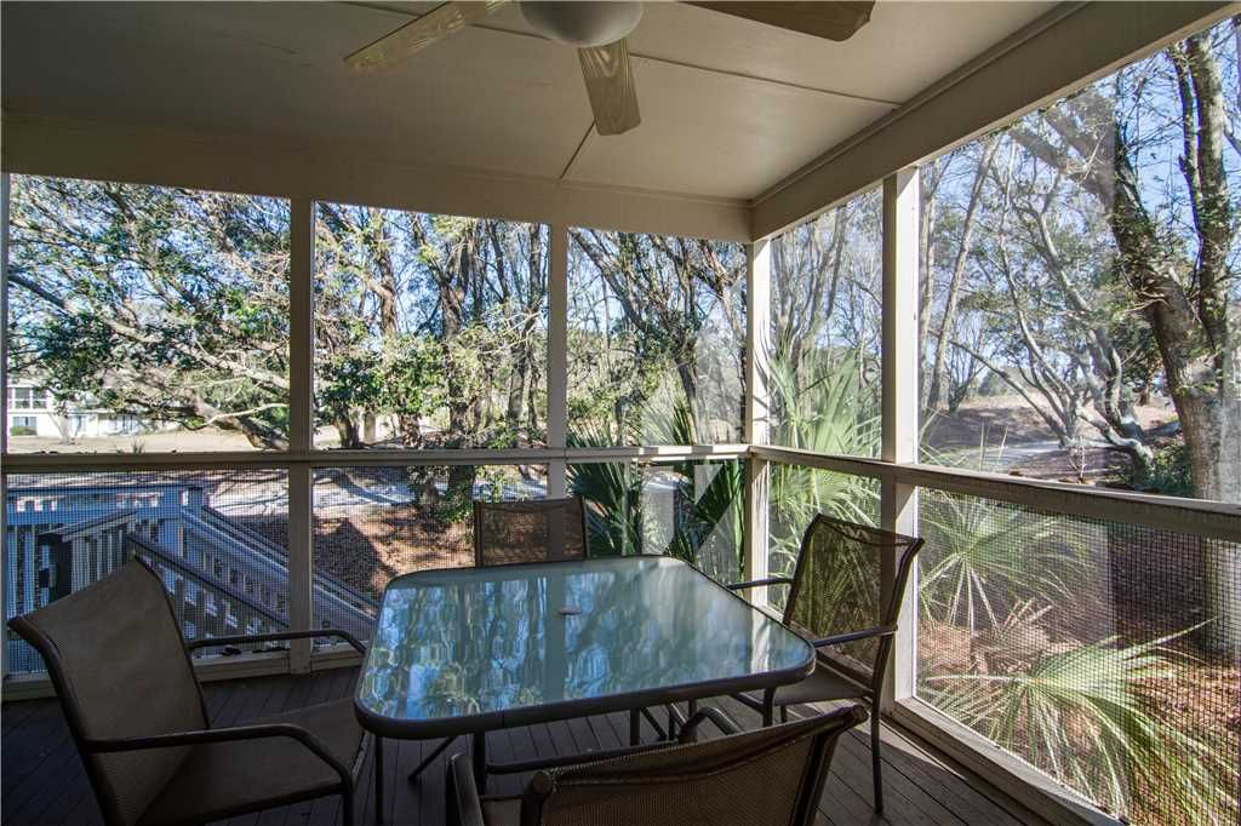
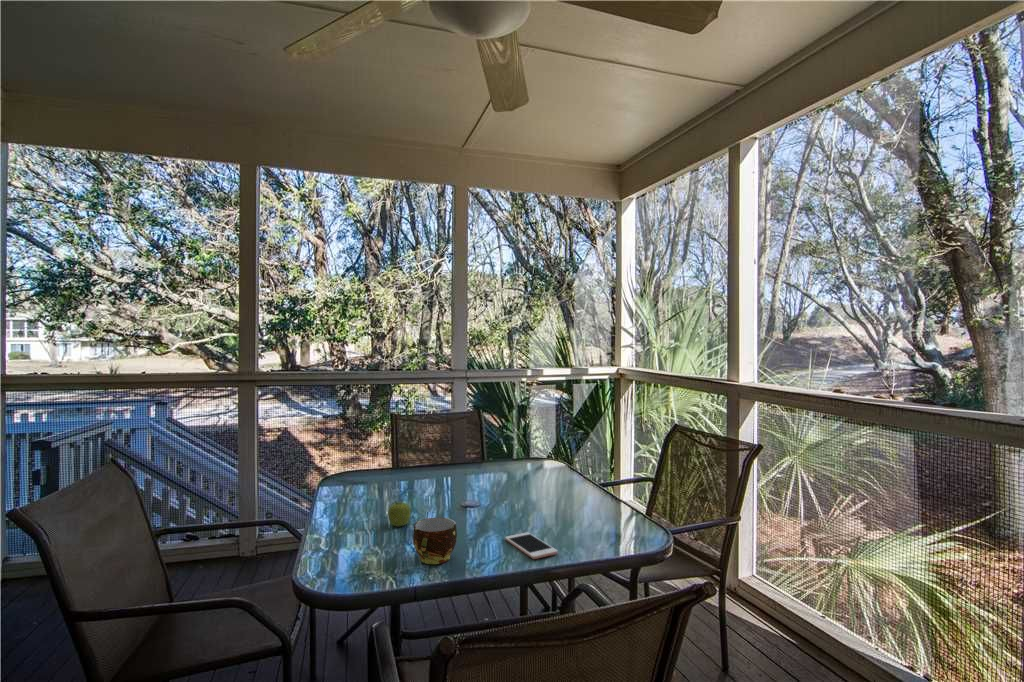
+ cell phone (530, 544)
+ cup (435, 542)
+ fruit (399, 513)
